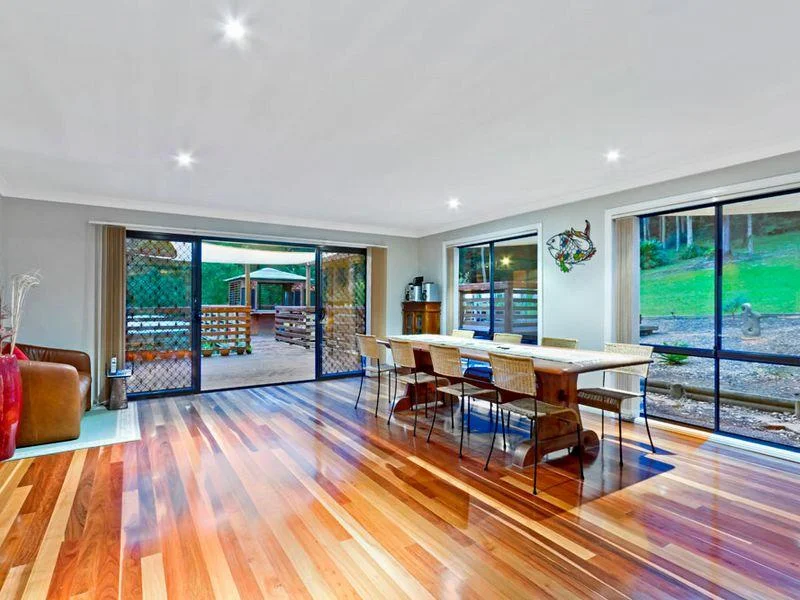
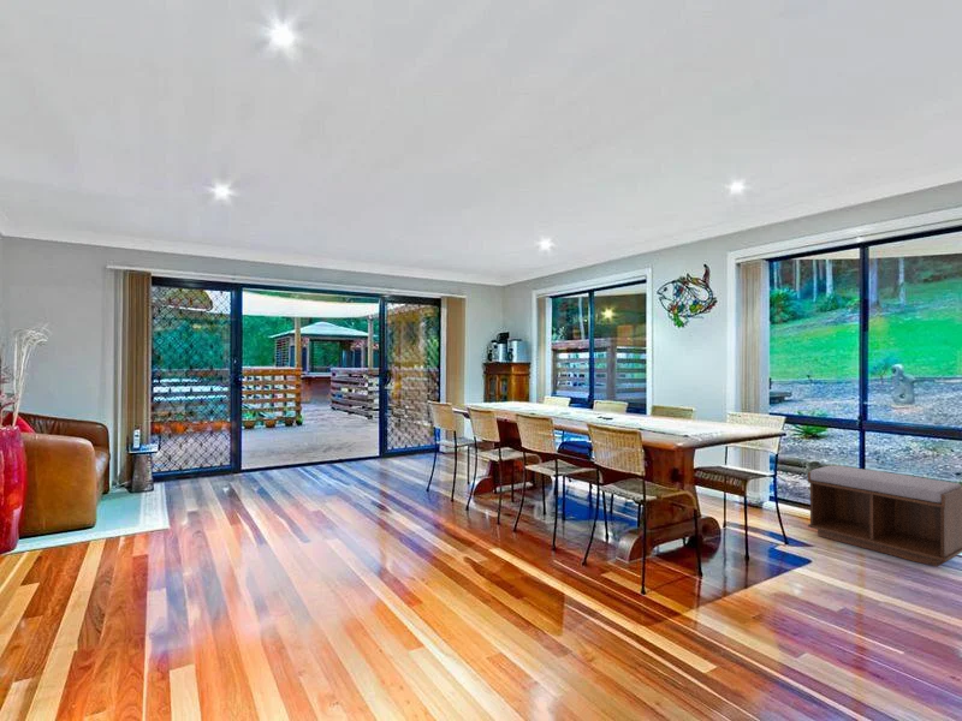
+ bench (881, 510)
